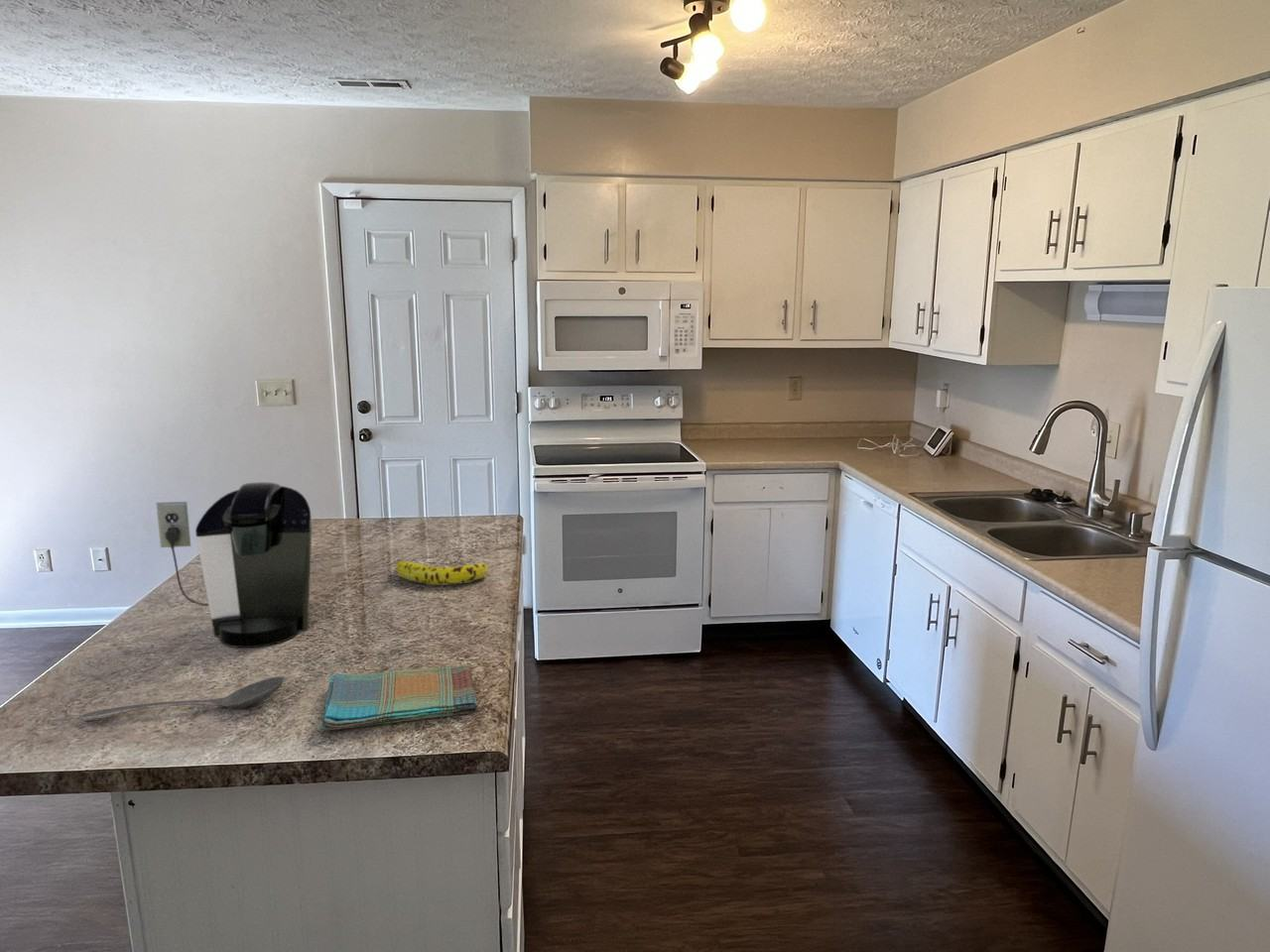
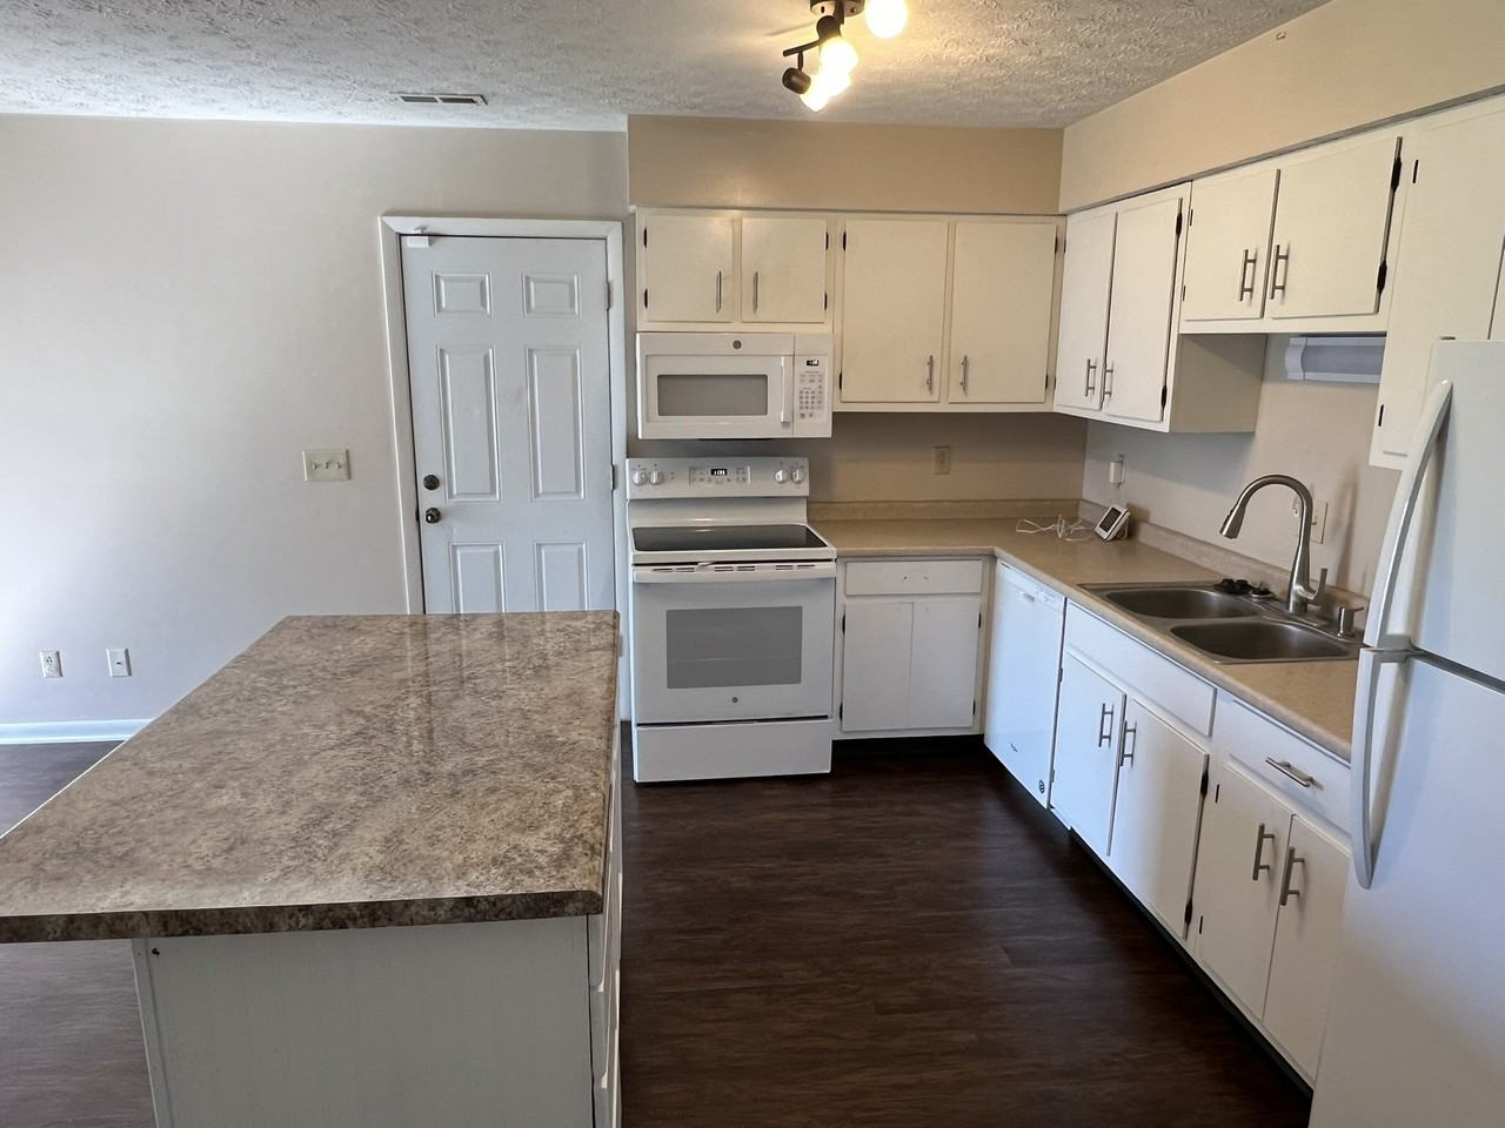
- dish towel (401, 692)
- stirrer (186, 700)
- fruit (441, 568)
- coffee maker (229, 557)
